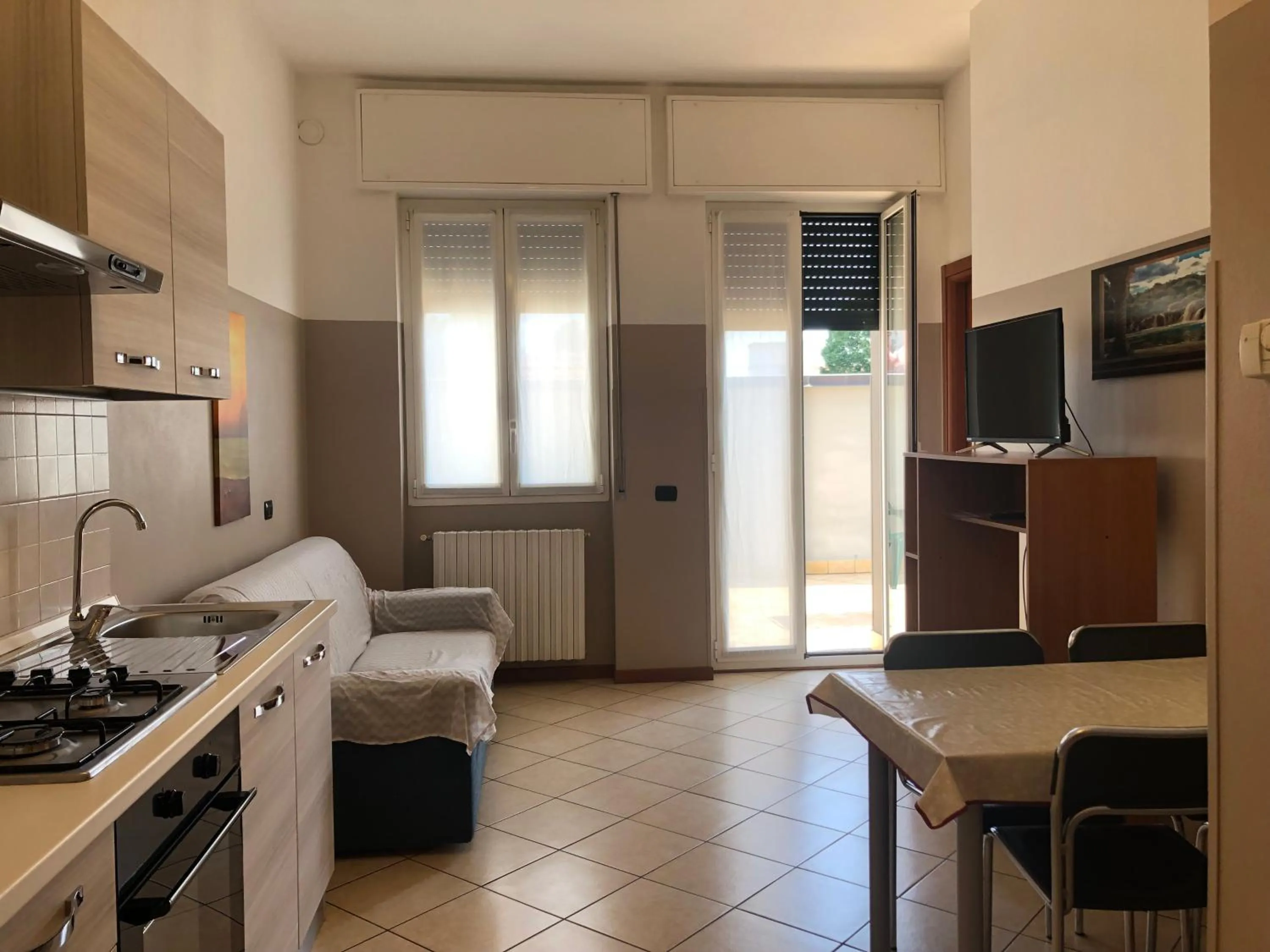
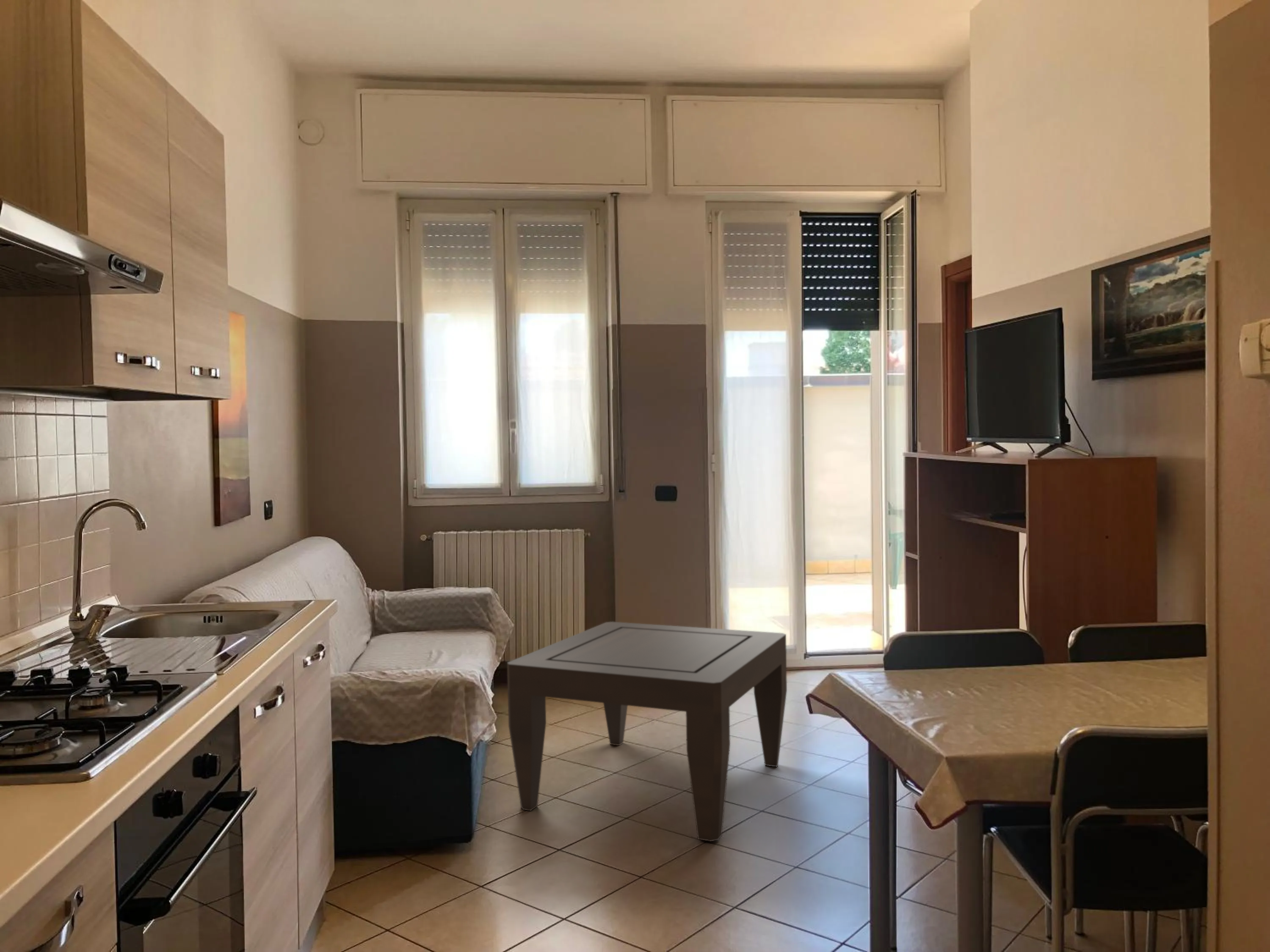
+ coffee table (658, 709)
